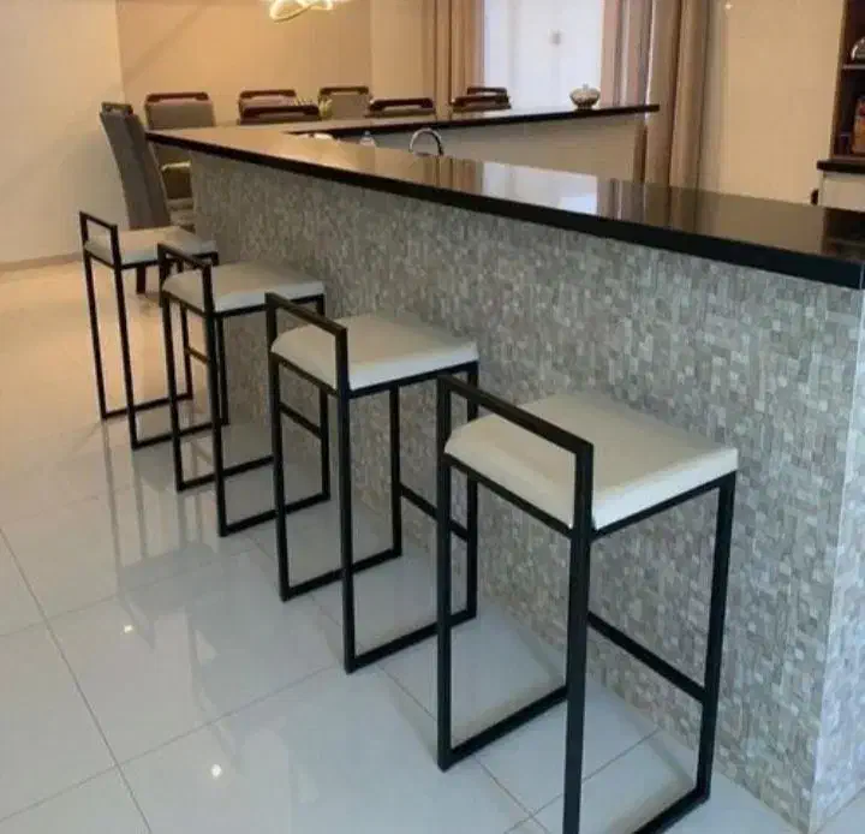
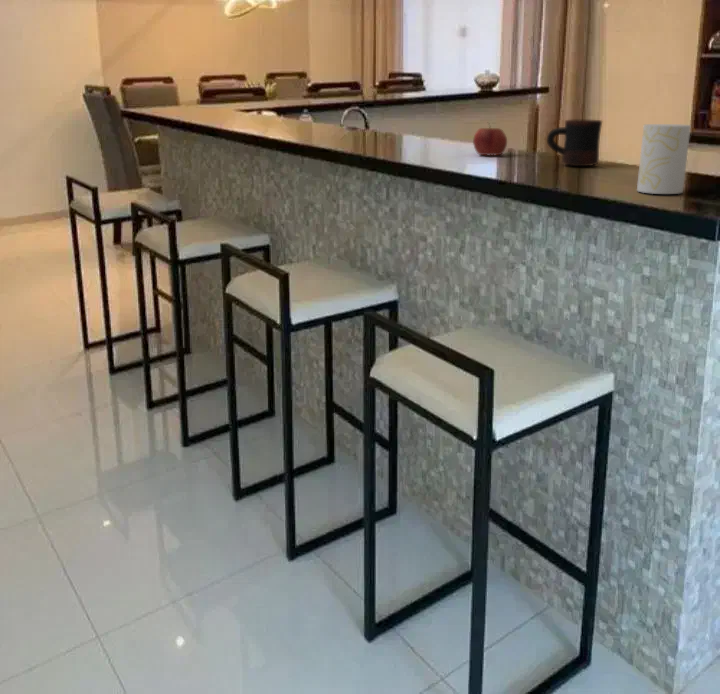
+ apple (490, 138)
+ mug (573, 142)
+ cup (663, 158)
